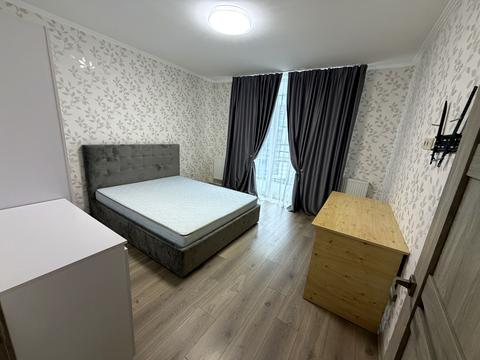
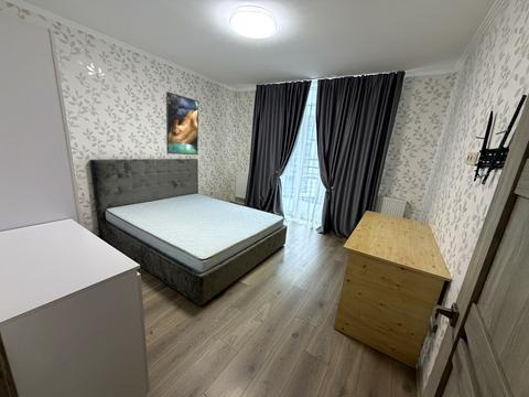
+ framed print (183, 126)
